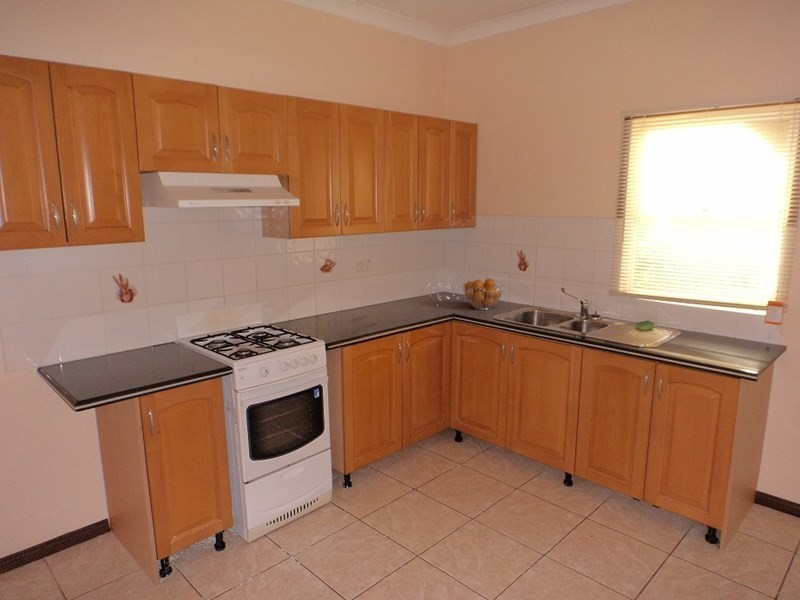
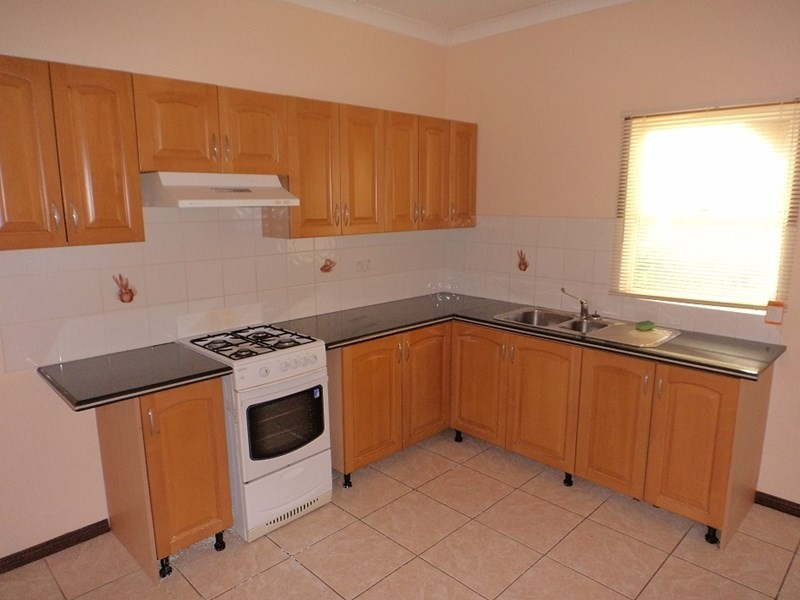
- fruit basket (482, 293)
